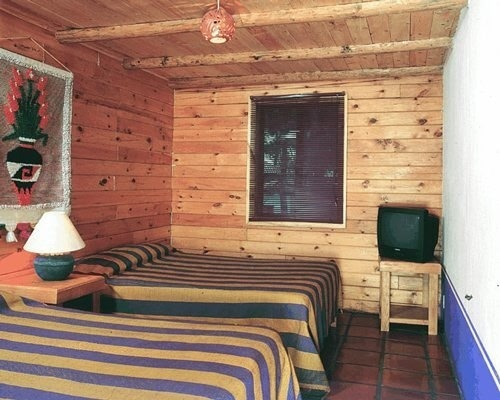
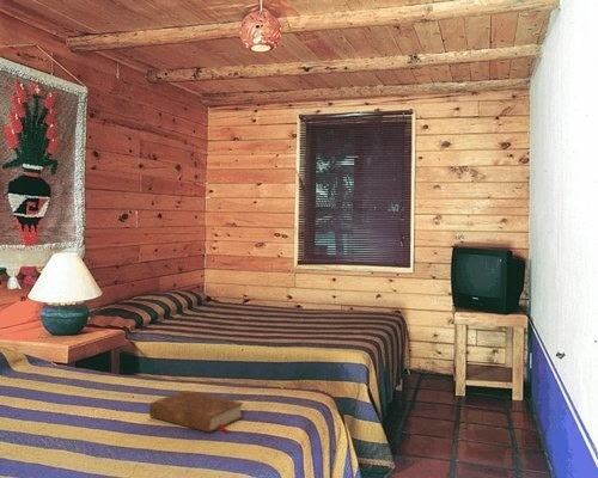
+ book (196, 410)
